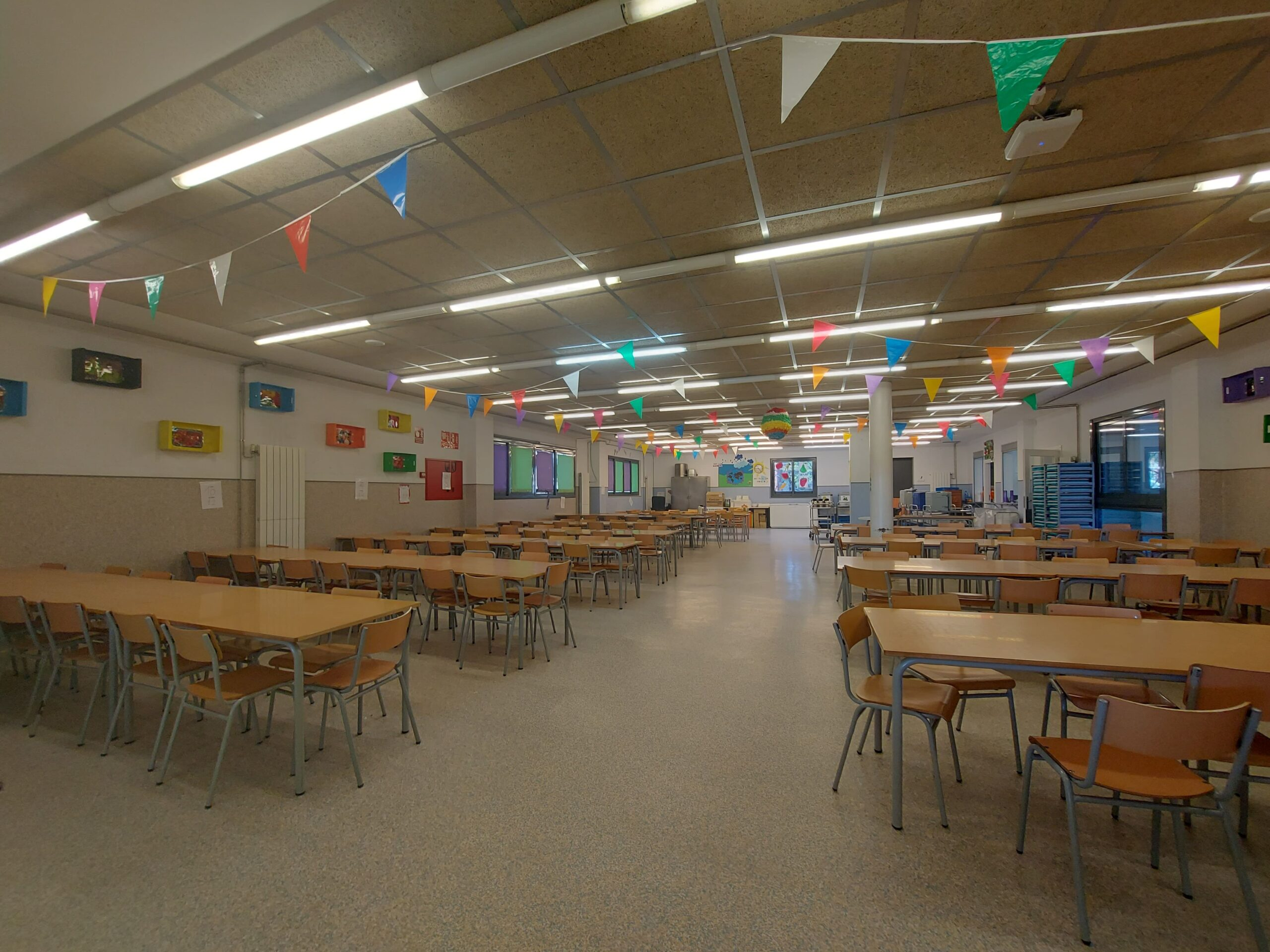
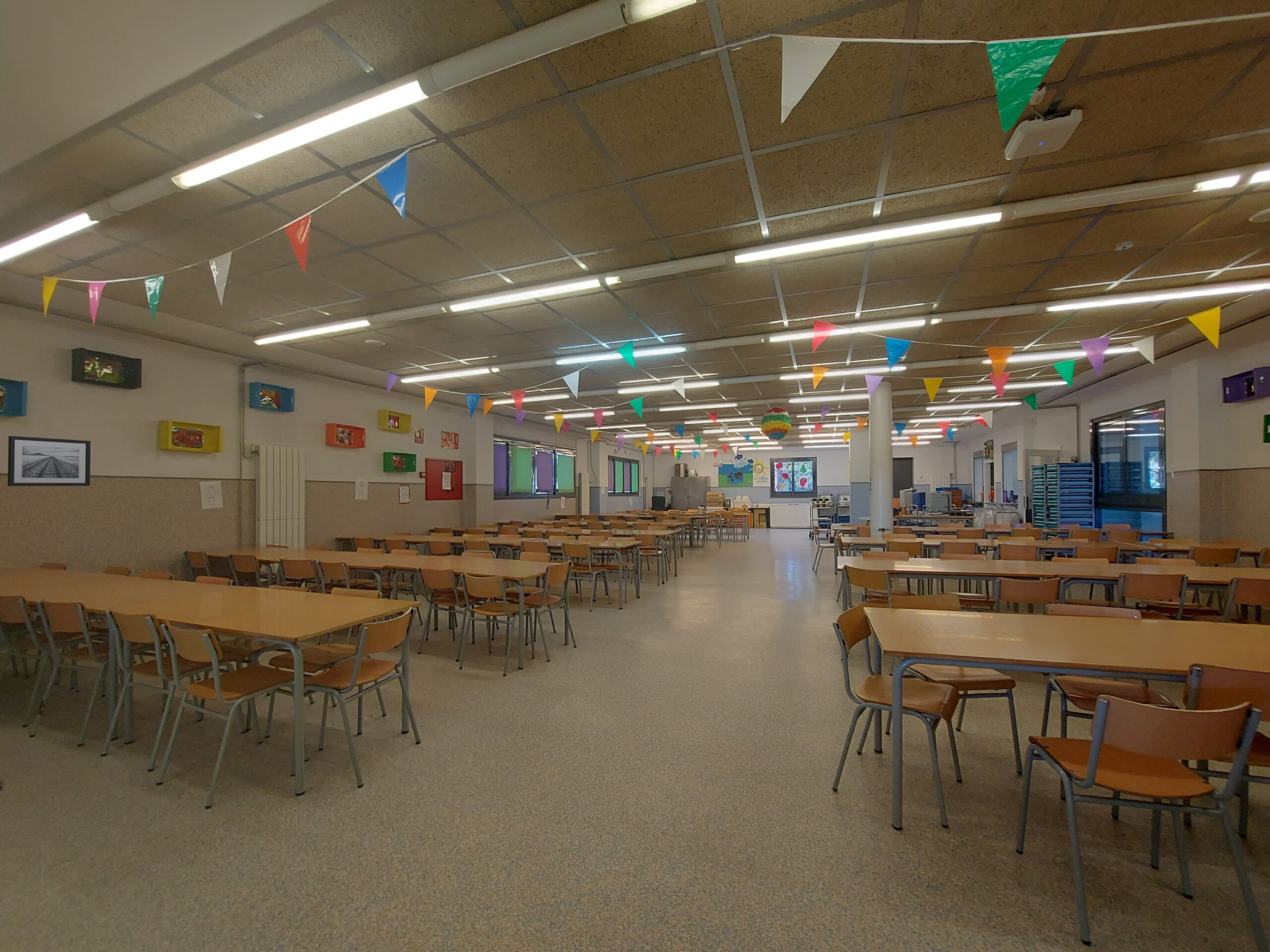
+ smoke detector (1123, 246)
+ wall art (51, 462)
